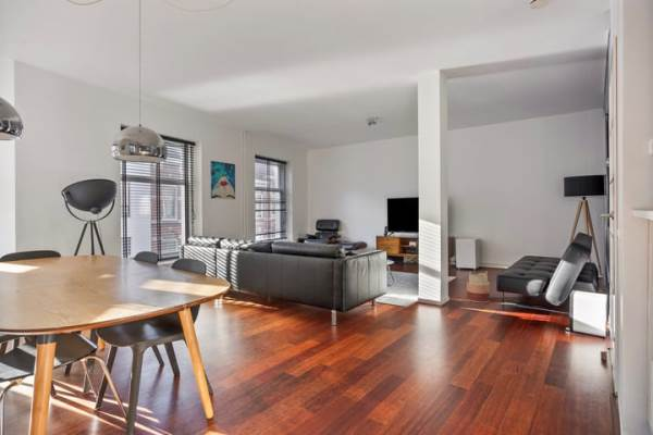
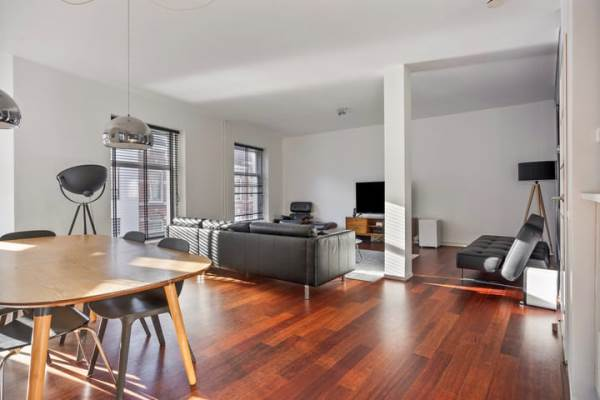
- wall art (223, 181)
- basket (478, 286)
